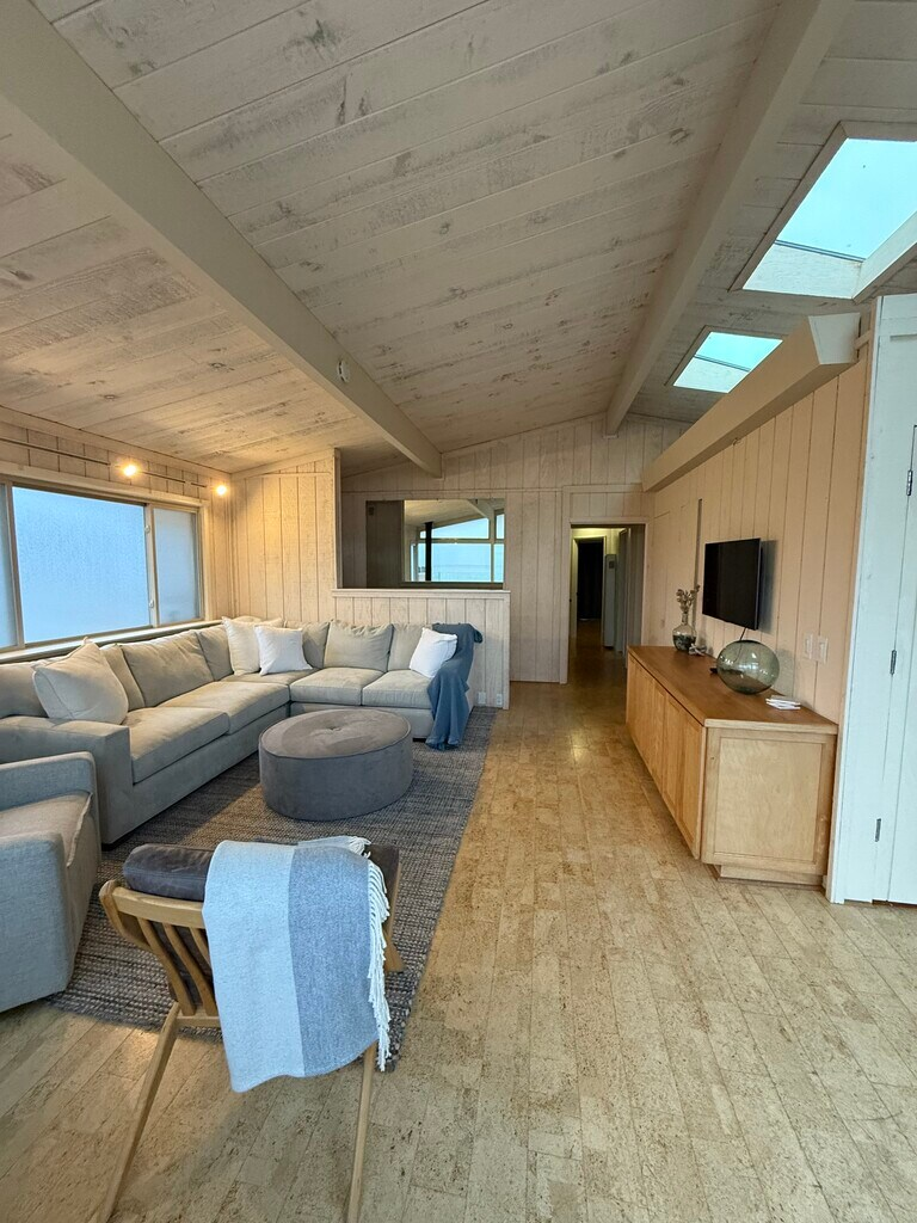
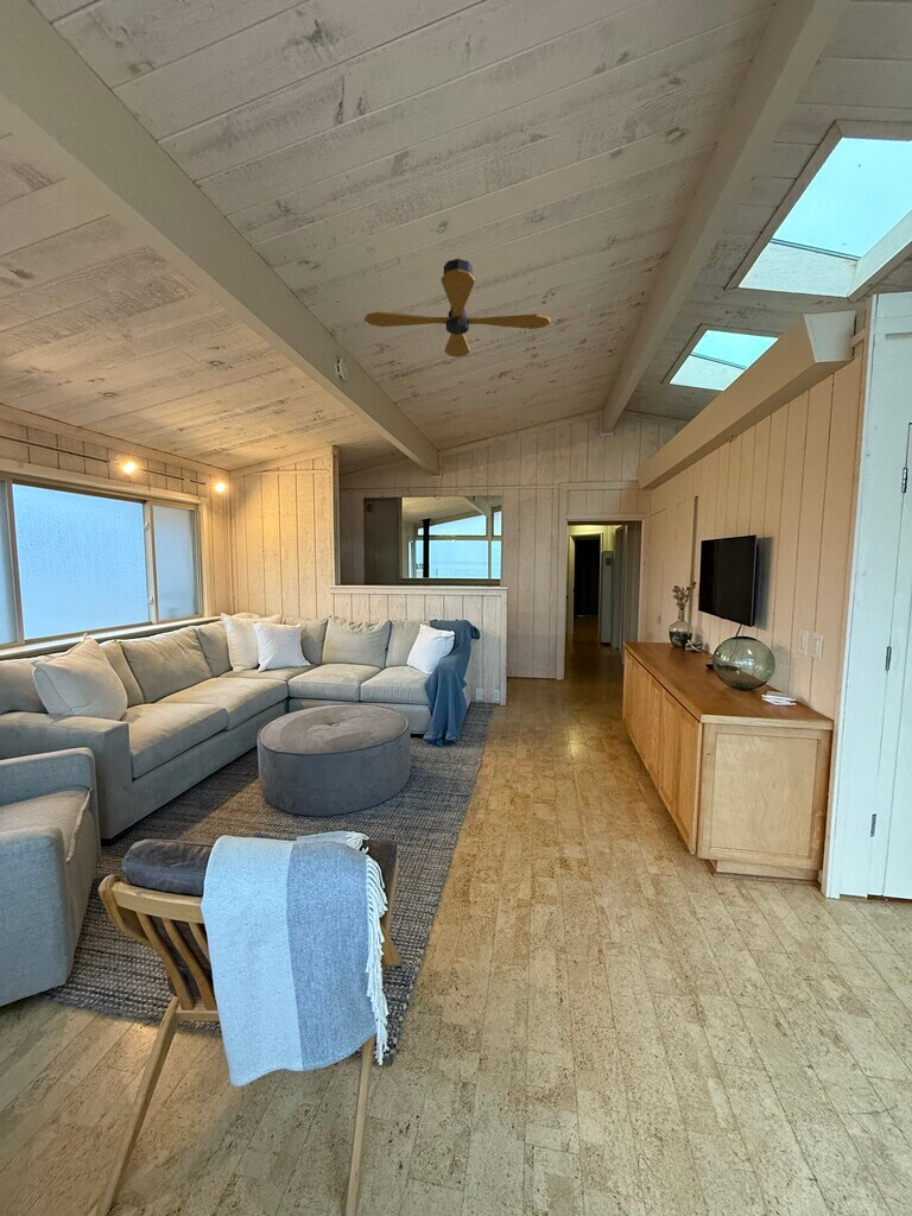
+ ceiling fan (457, 298)
